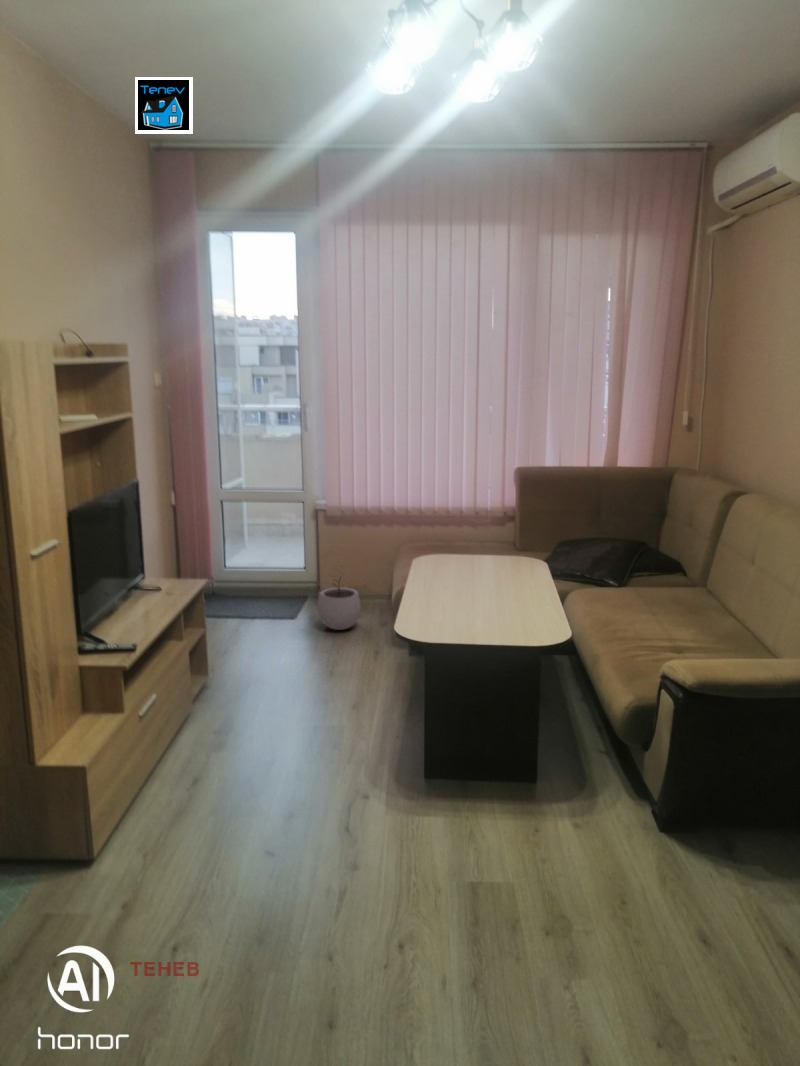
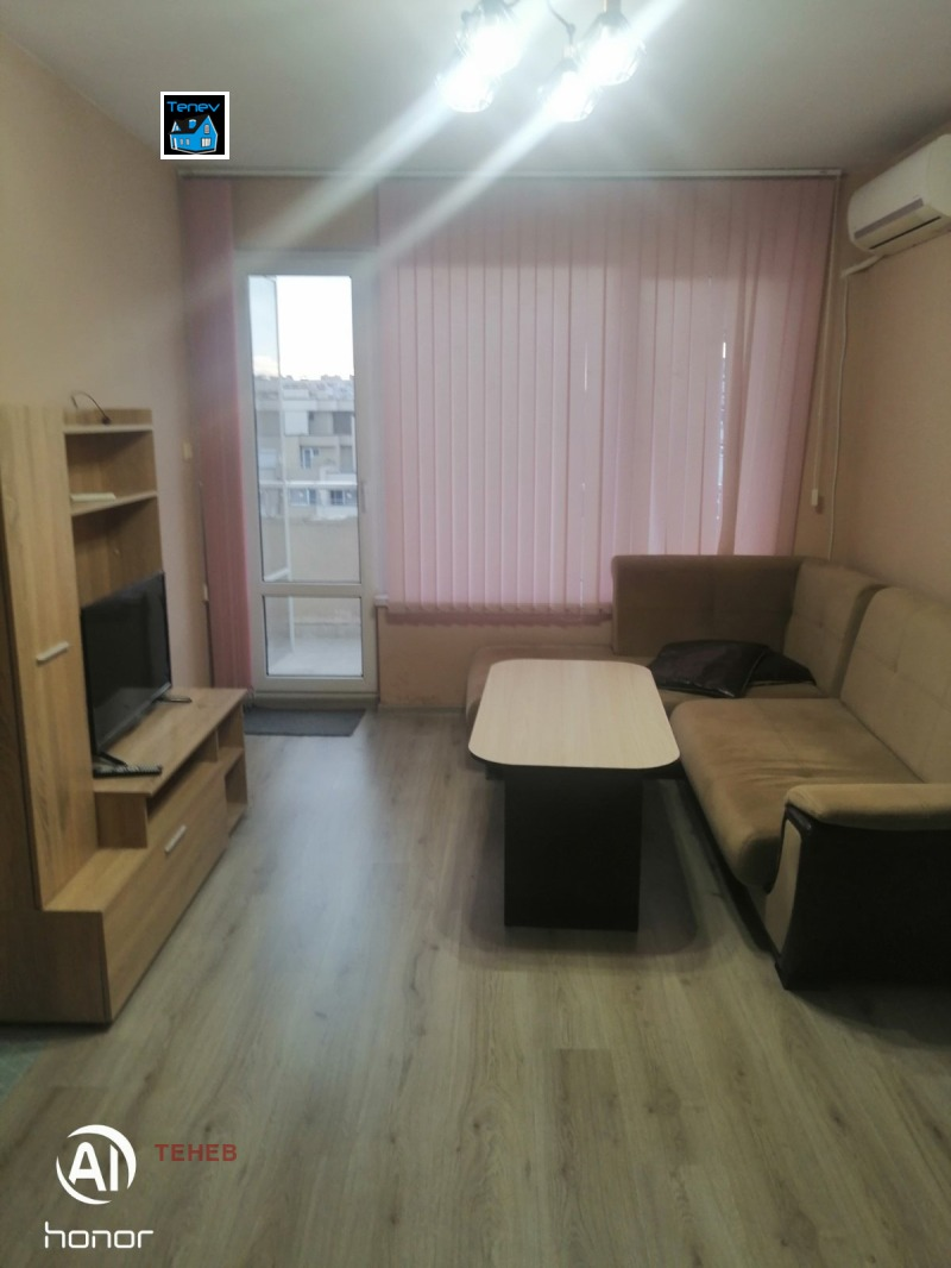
- plant pot (339, 602)
